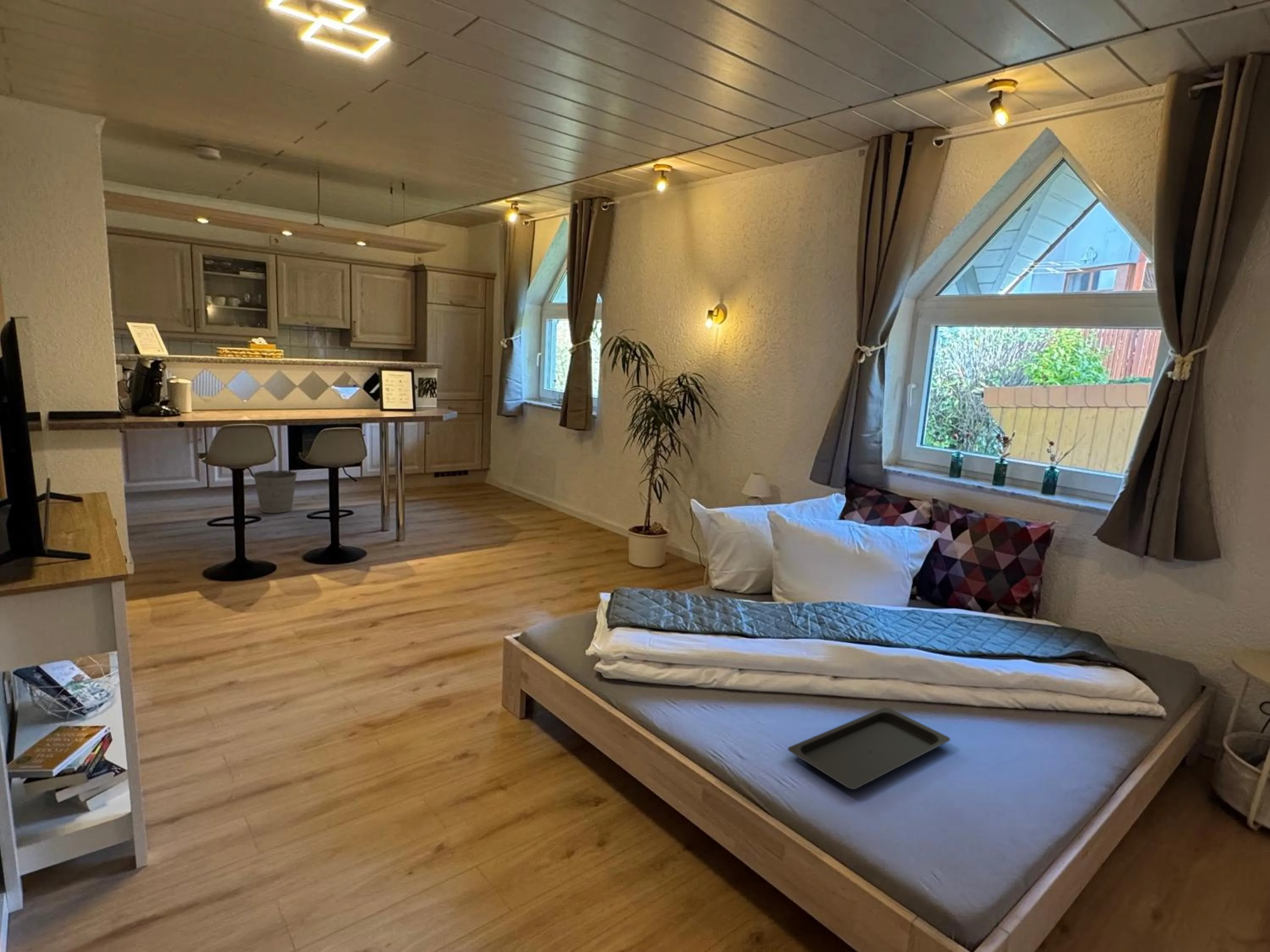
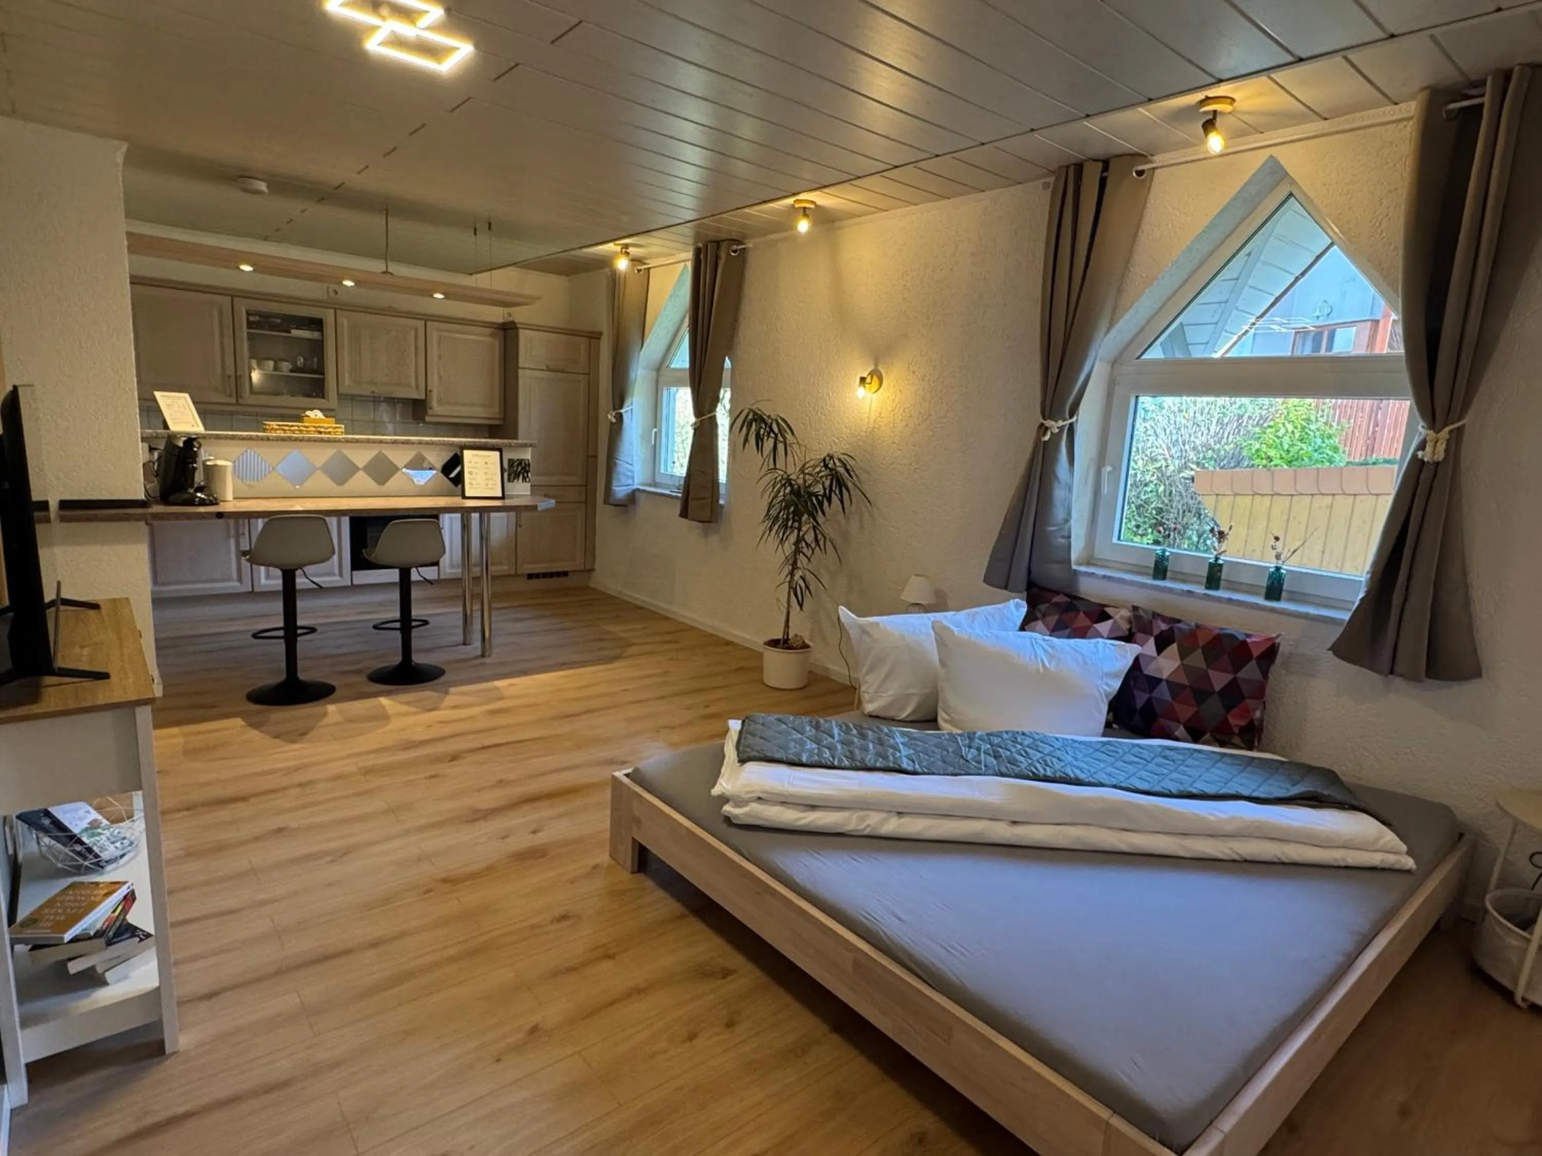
- bucket (276, 491)
- serving tray (870, 747)
